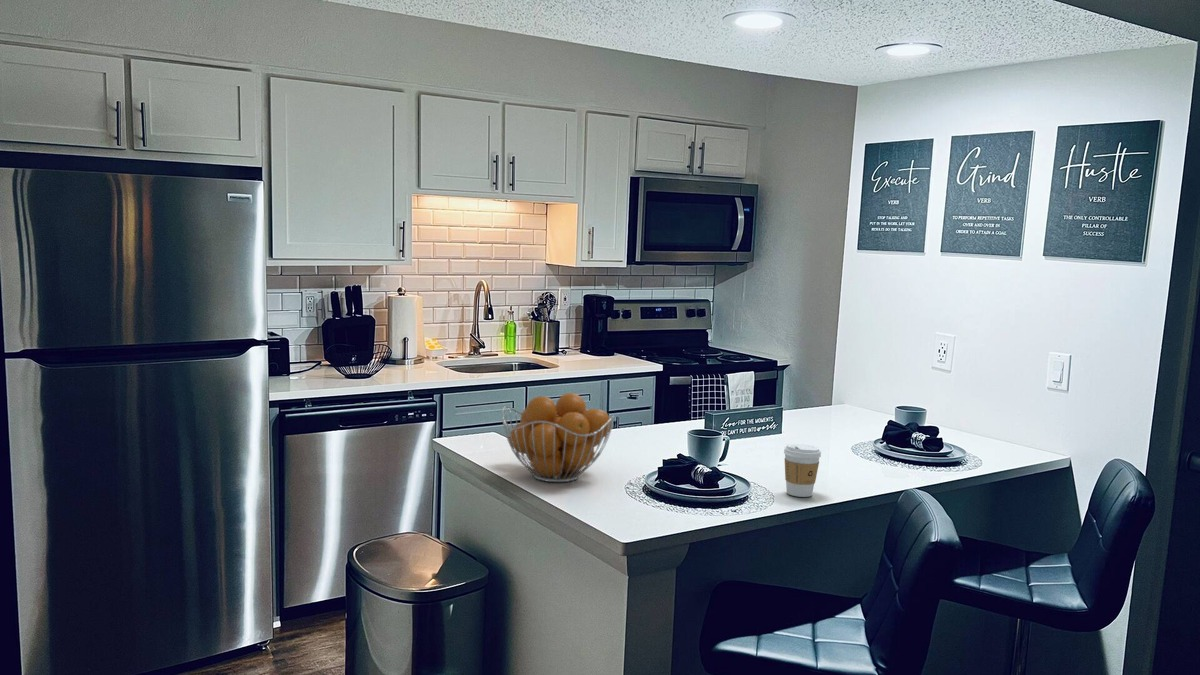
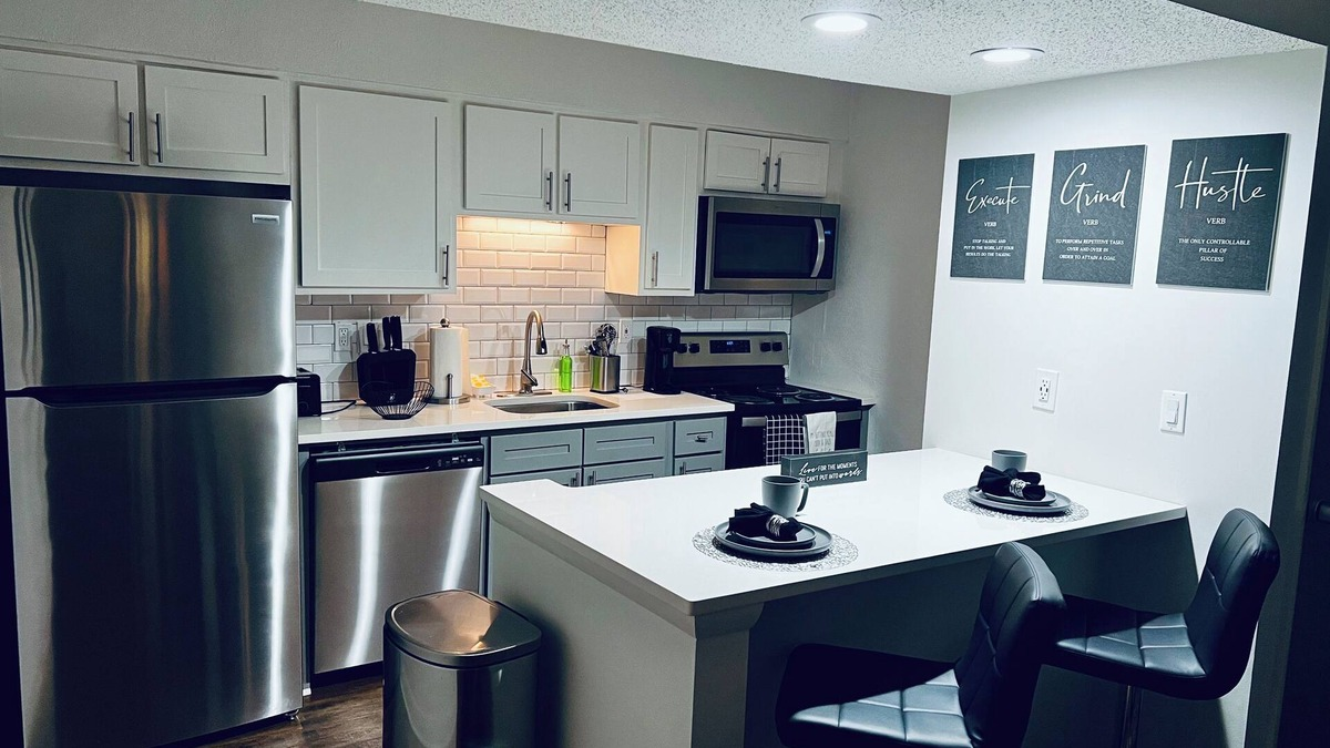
- coffee cup (801, 469)
- fruit basket (557, 436)
